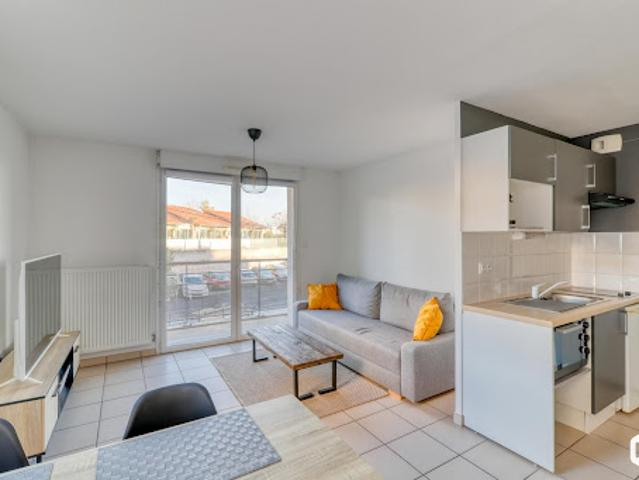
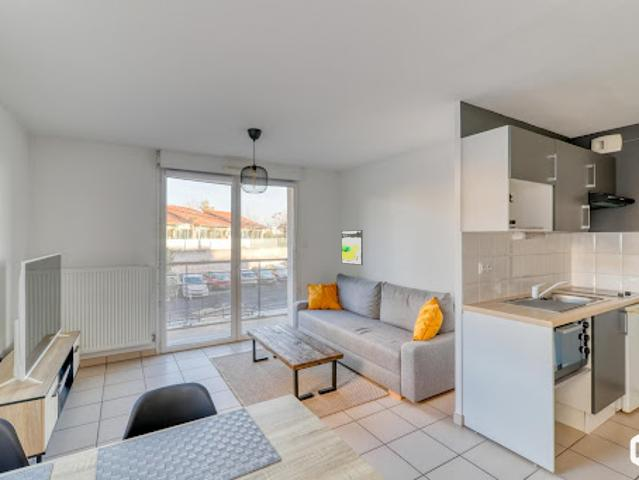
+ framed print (351, 247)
